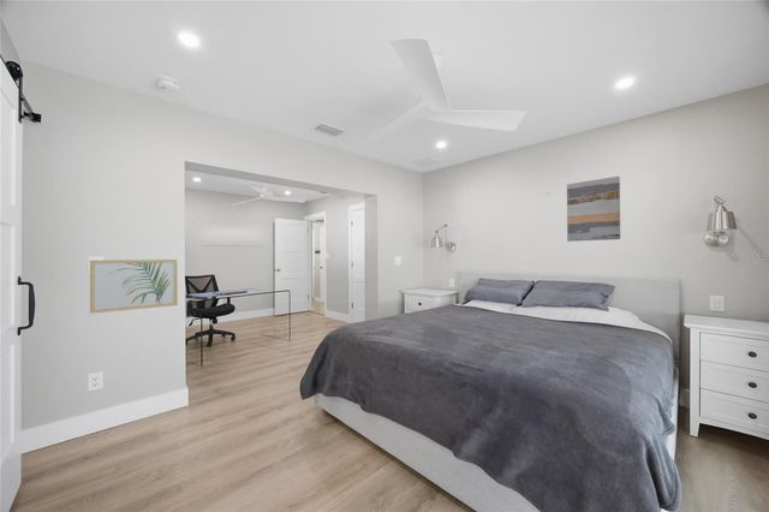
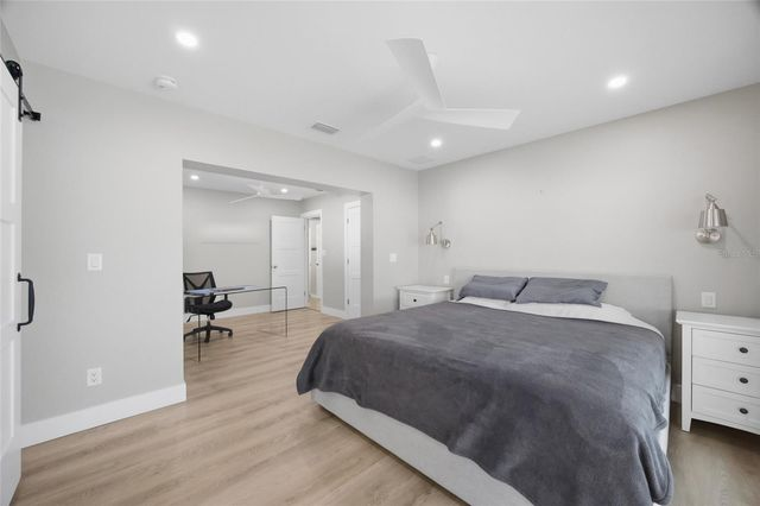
- wall art (136, 284)
- wall art (591, 210)
